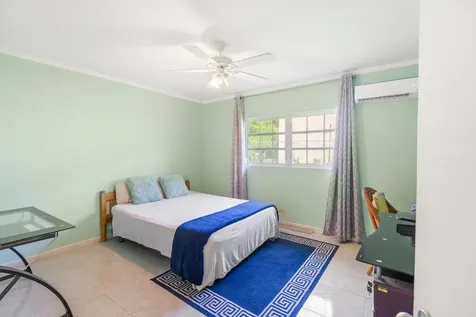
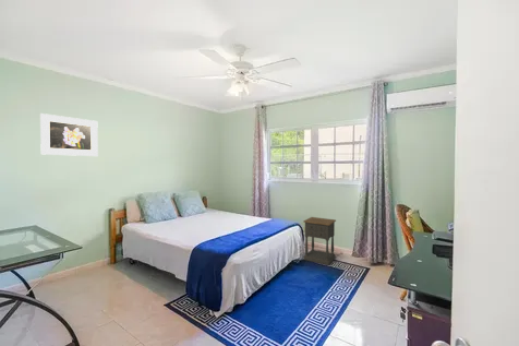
+ nightstand (321, 238)
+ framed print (71, 136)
